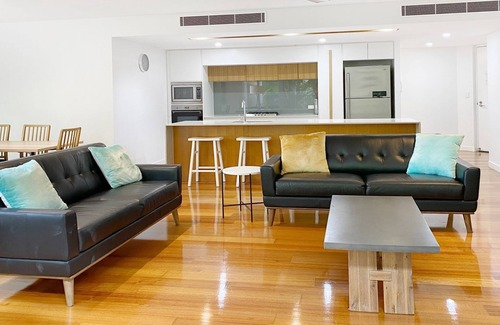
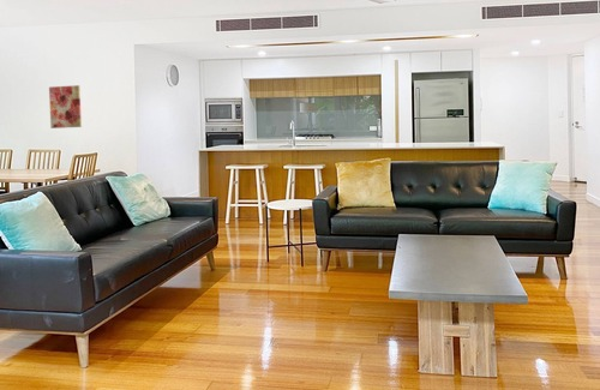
+ wall art (65, 107)
